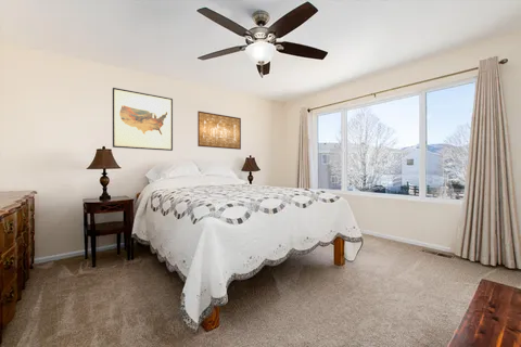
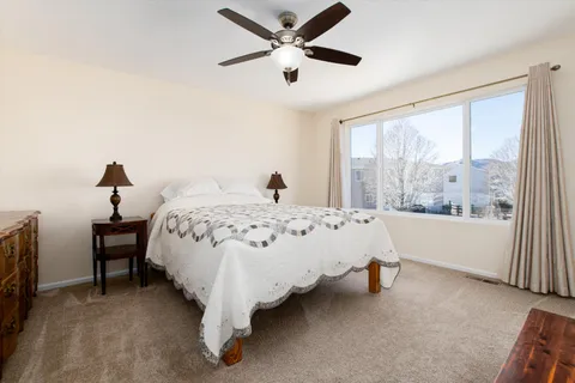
- wall art (220, 131)
- wall art (144, 120)
